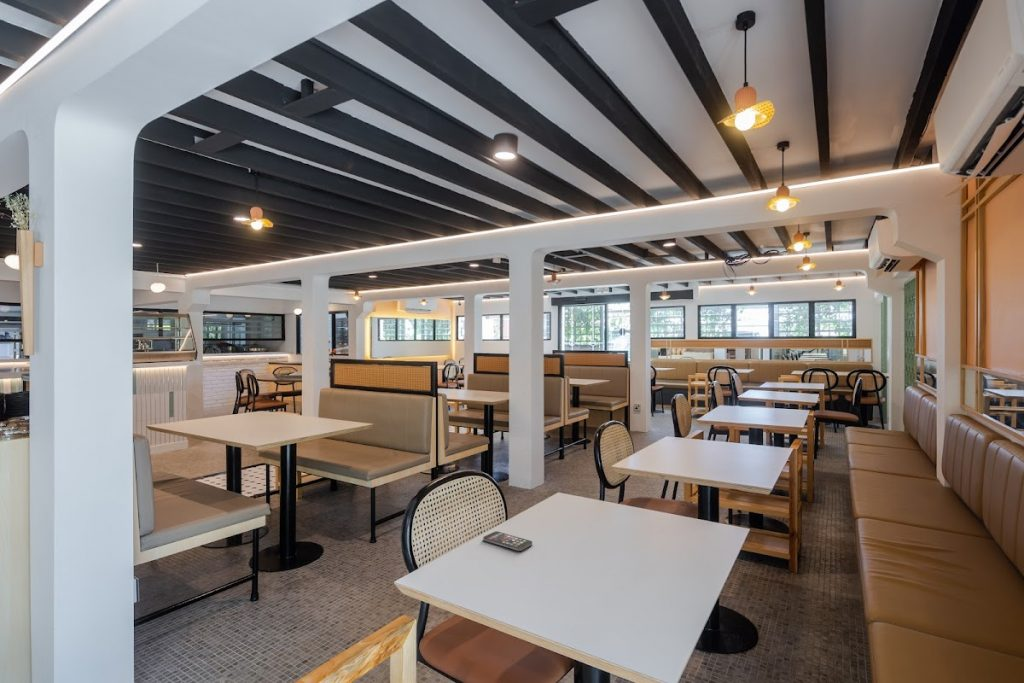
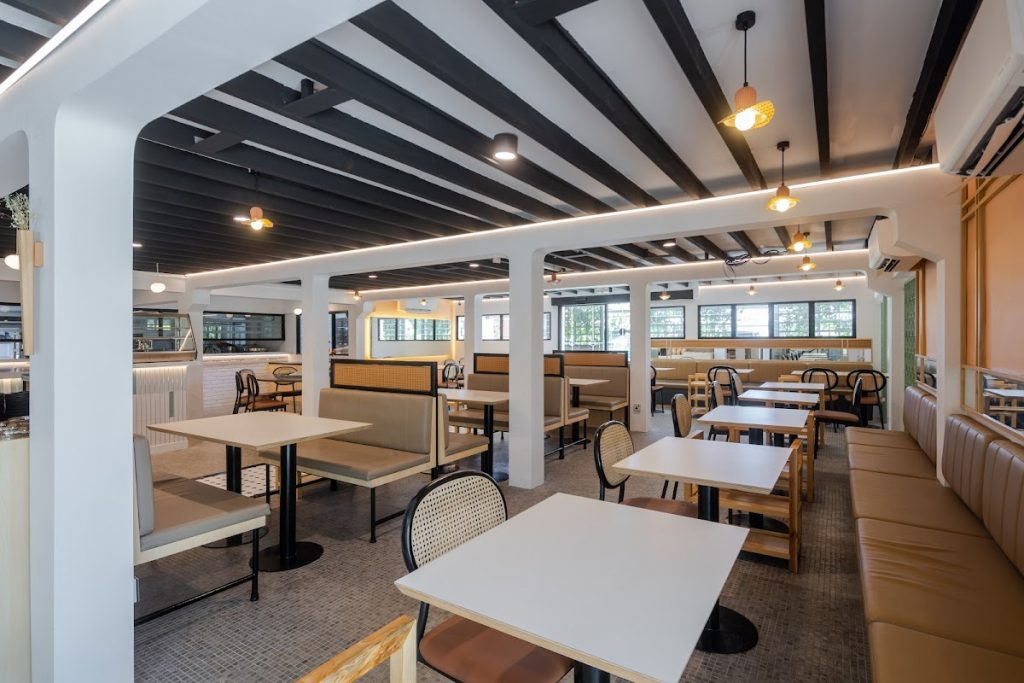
- smartphone (507, 540)
